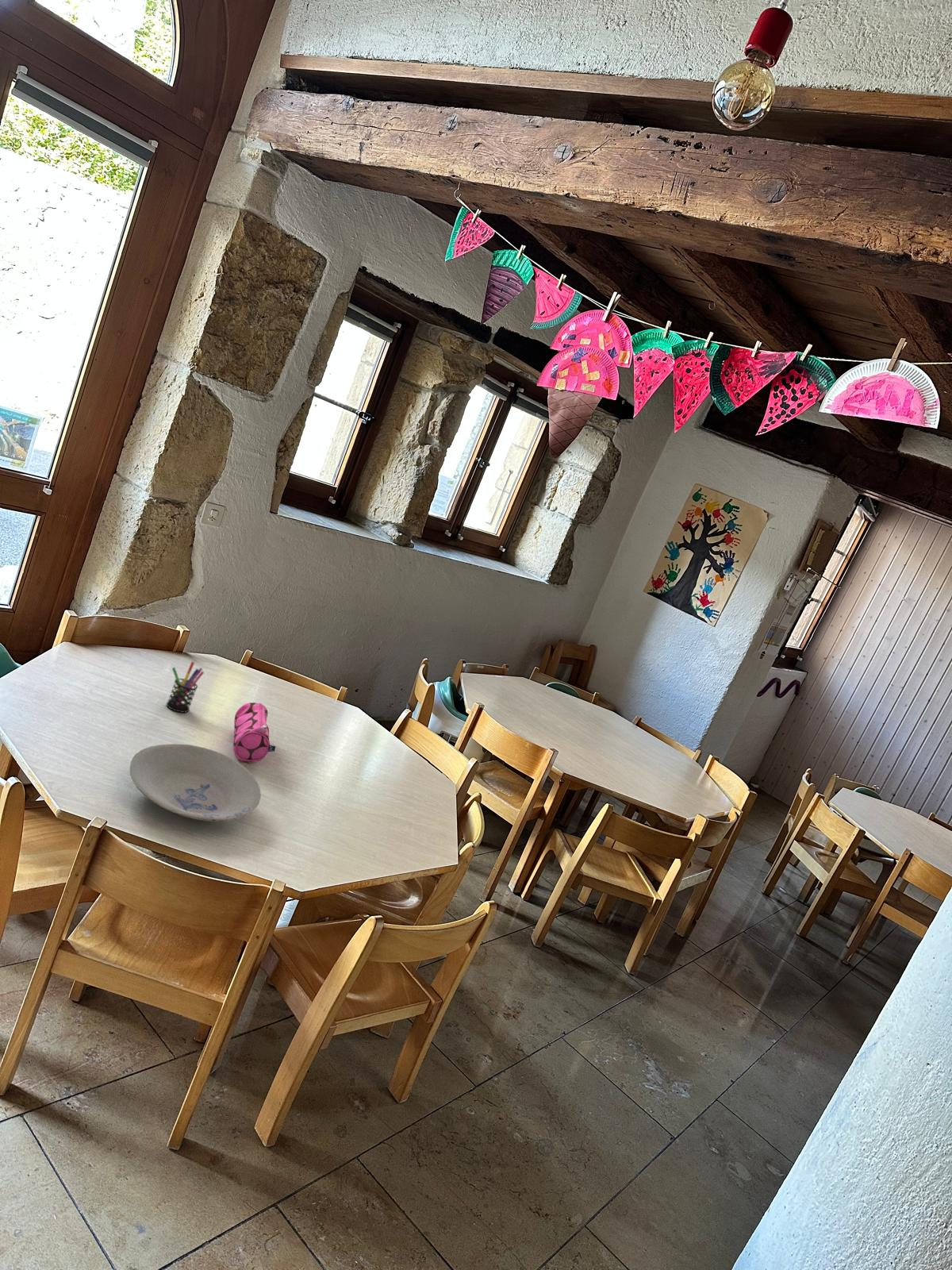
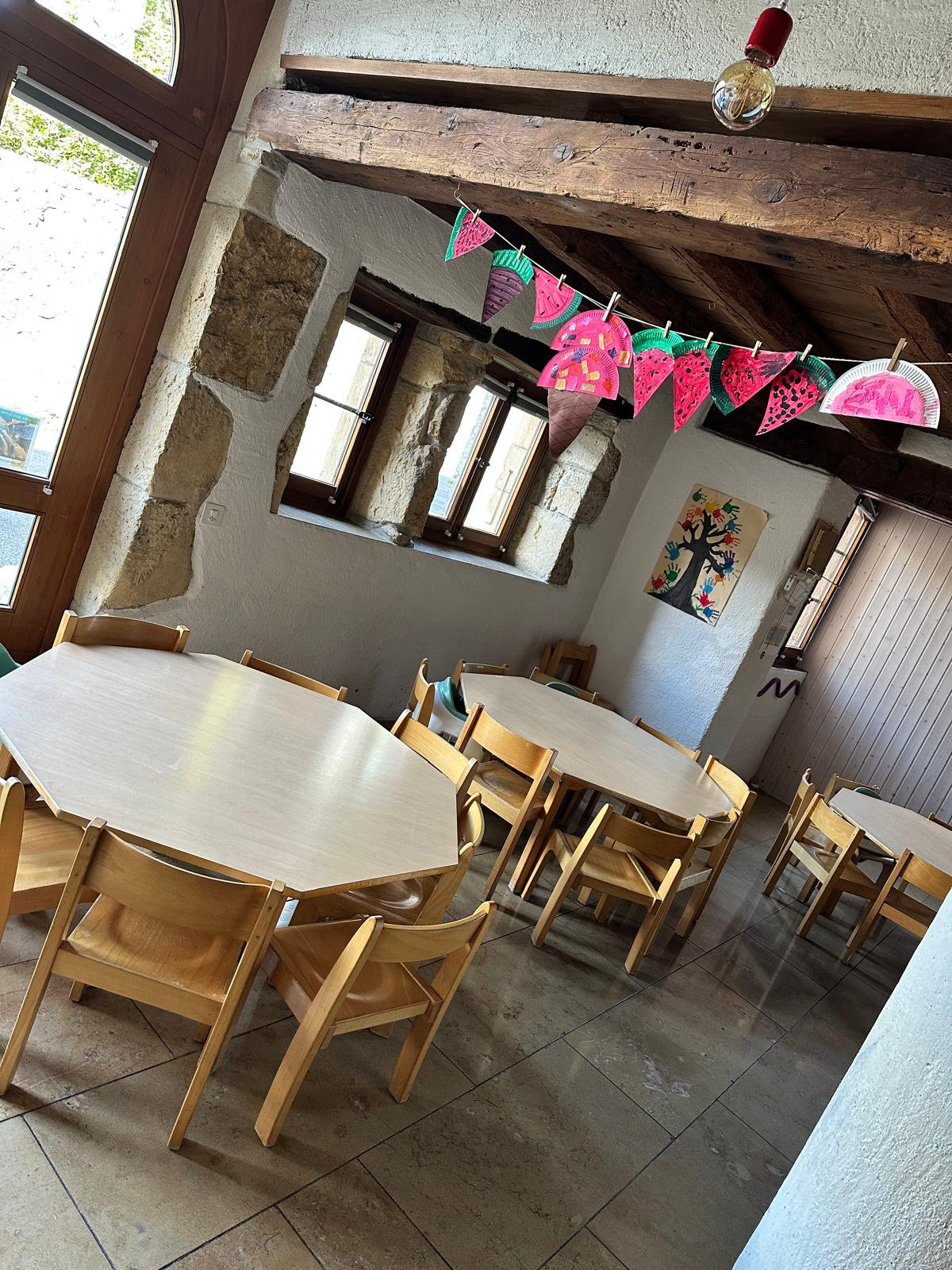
- pencil case (253, 729)
- pen holder (182, 685)
- bowl (194, 787)
